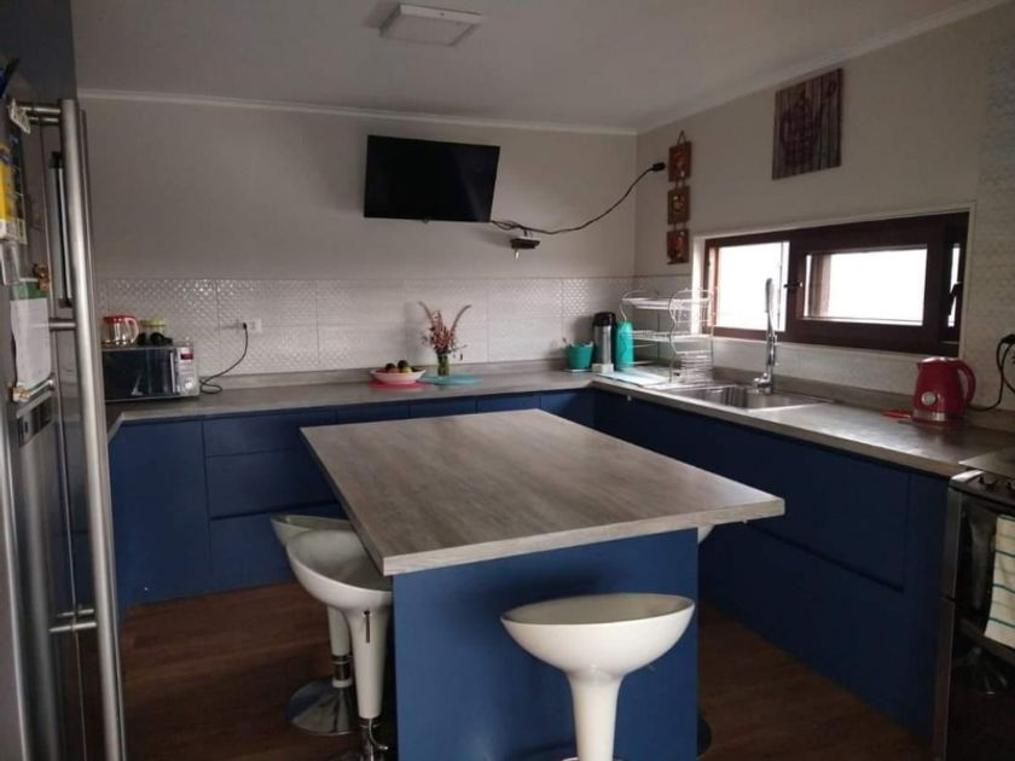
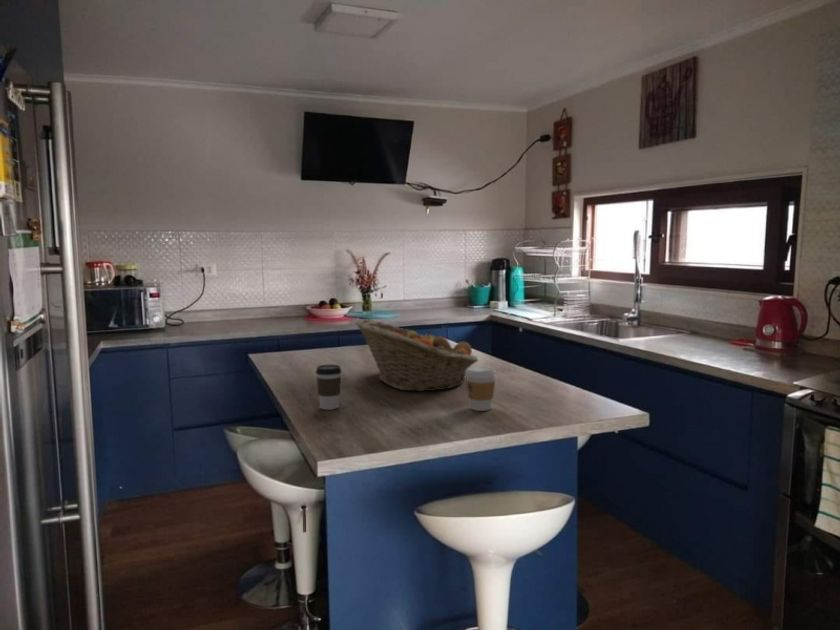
+ coffee cup (329, 386)
+ fruit basket (415, 350)
+ coffee cup (480, 387)
